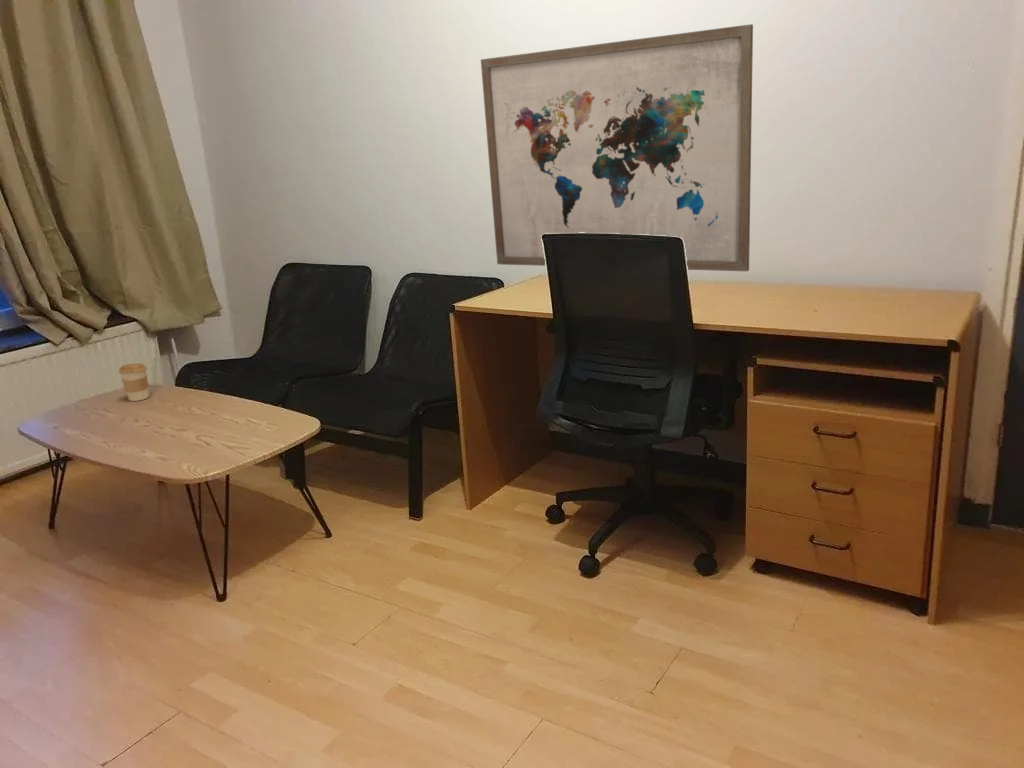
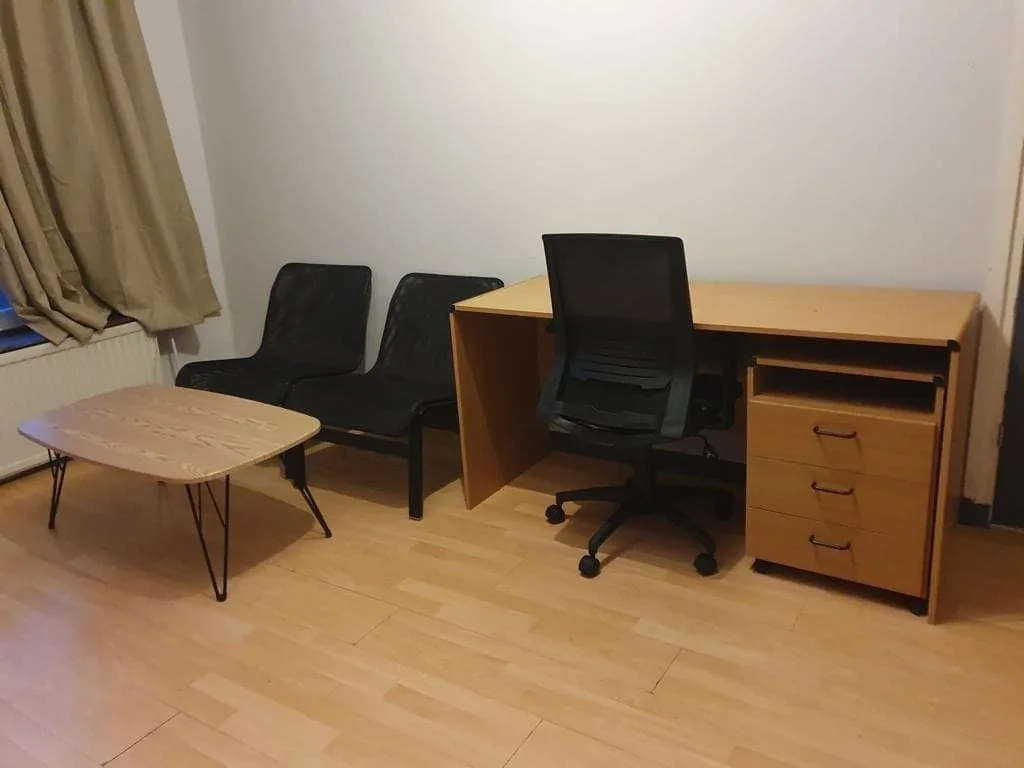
- wall art (608, 160)
- coffee cup (135, 381)
